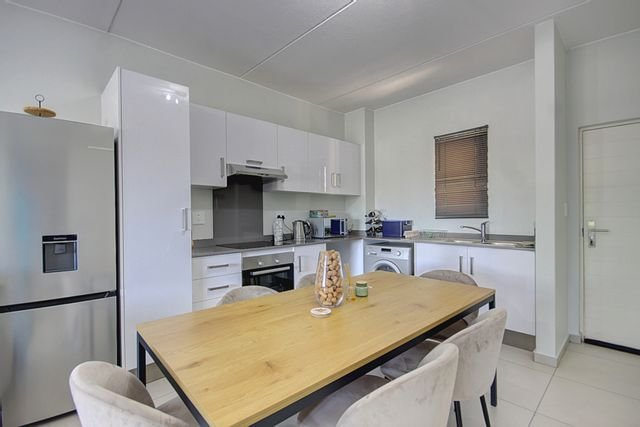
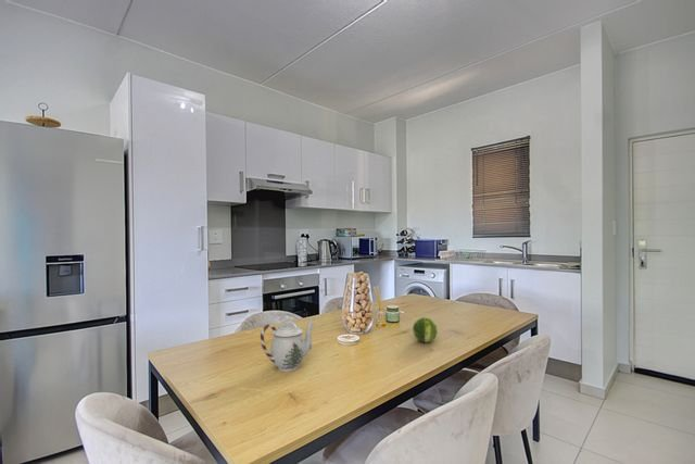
+ fruit (425, 329)
+ teapot (289, 341)
